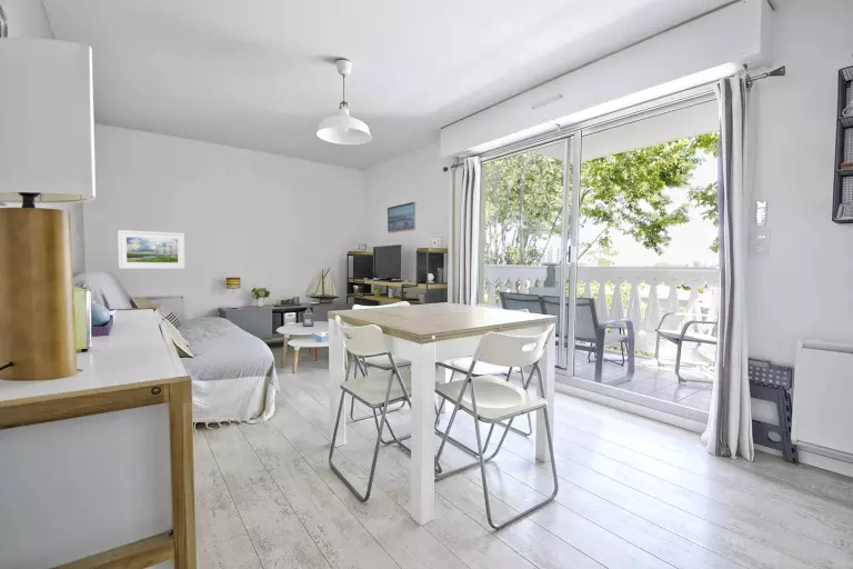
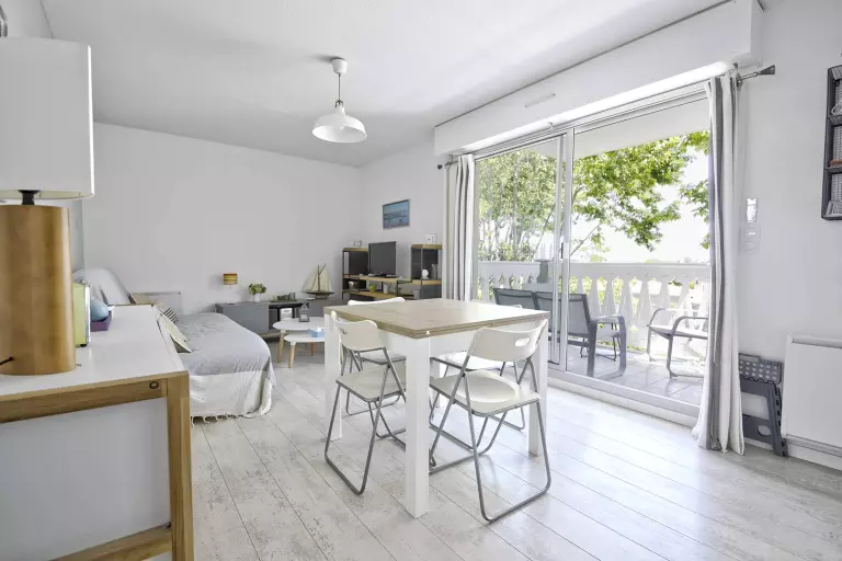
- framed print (152, 250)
